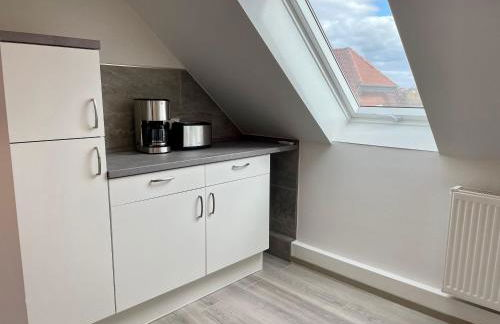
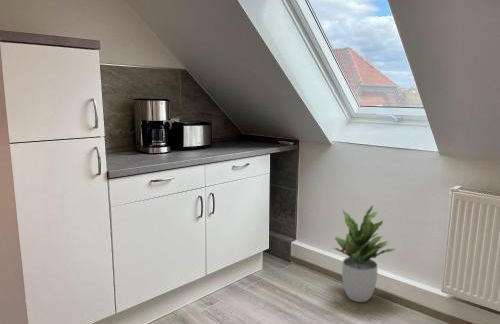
+ potted plant (358, 252)
